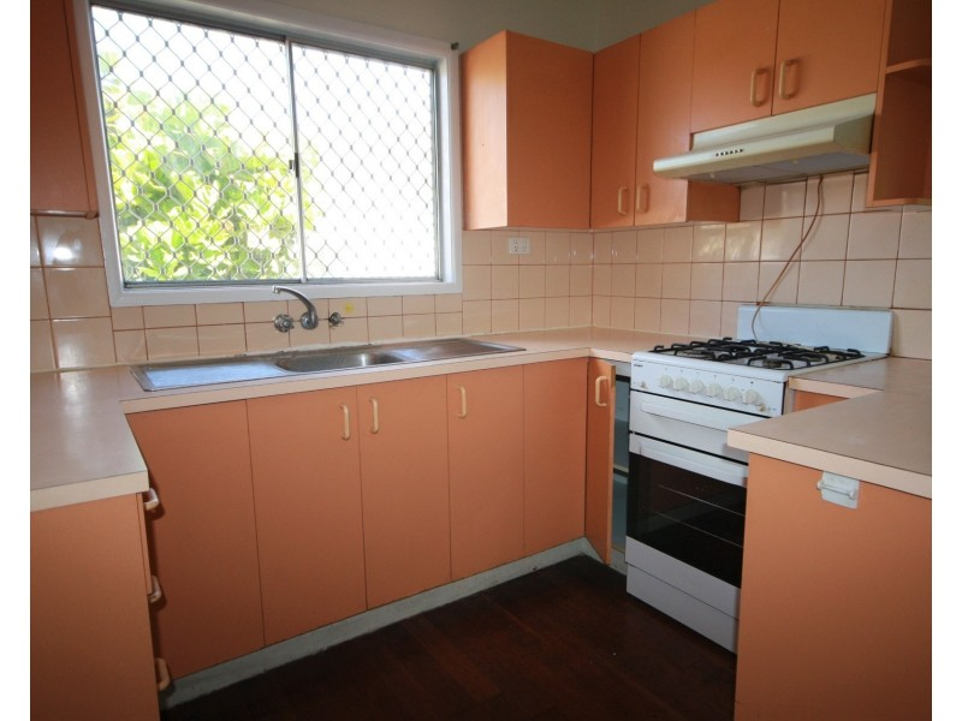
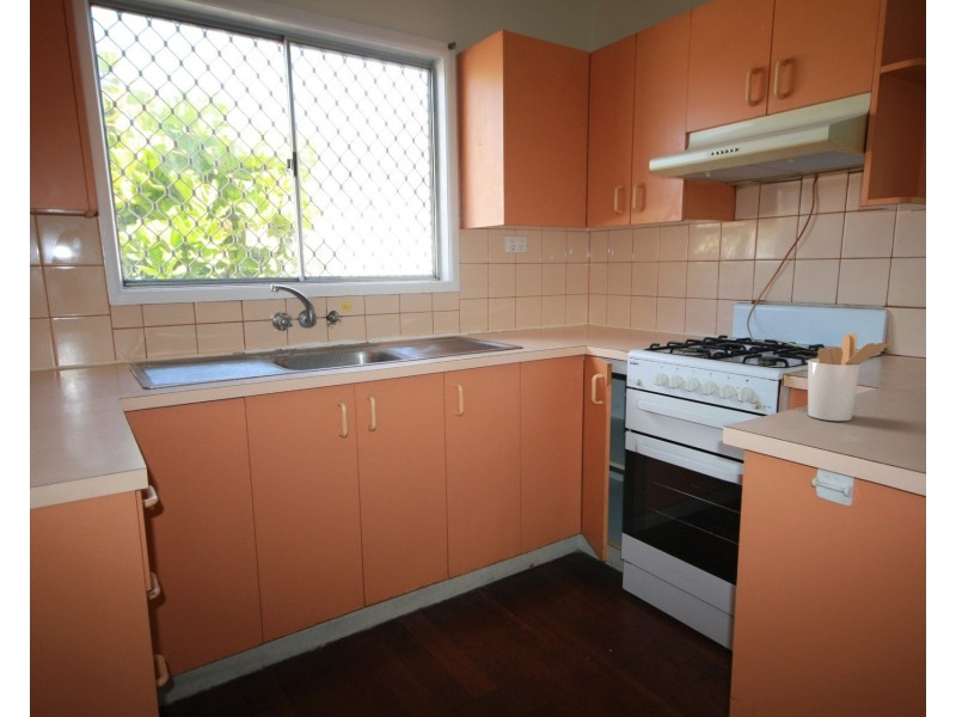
+ utensil holder (845, 376)
